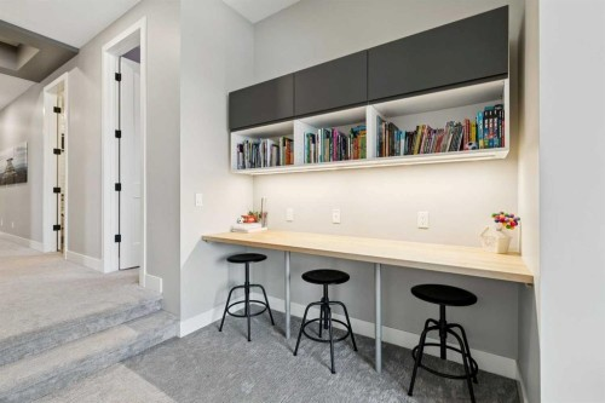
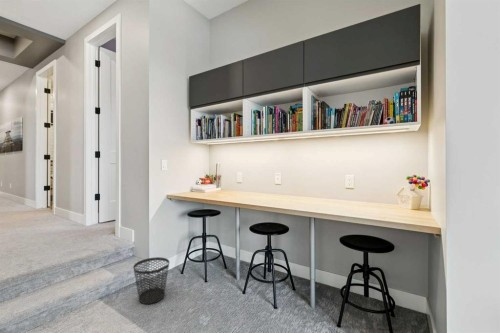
+ wastebasket (151, 280)
